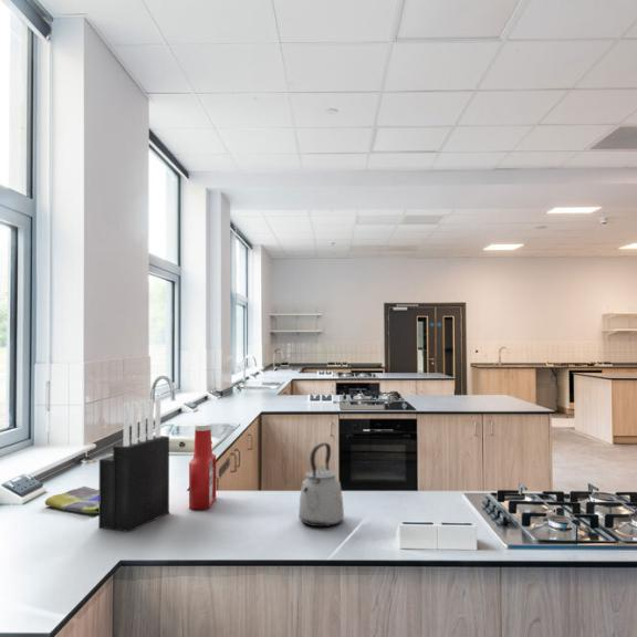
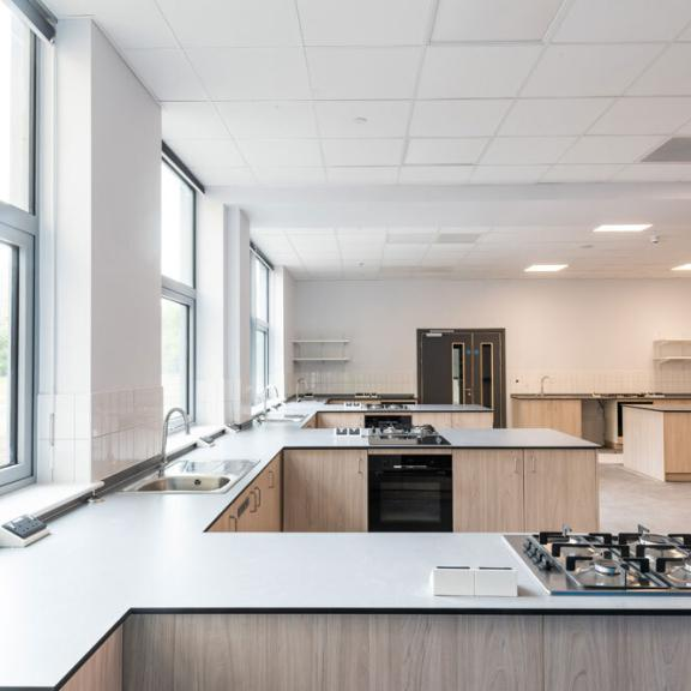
- dish towel (90, 499)
- soap bottle (202, 463)
- kettle (317, 484)
- knife block (132, 460)
